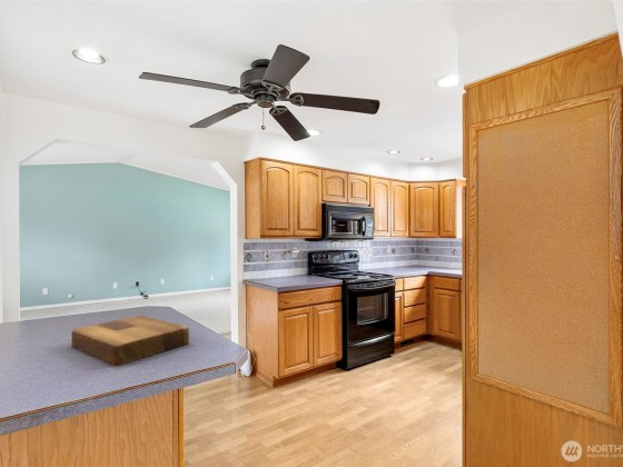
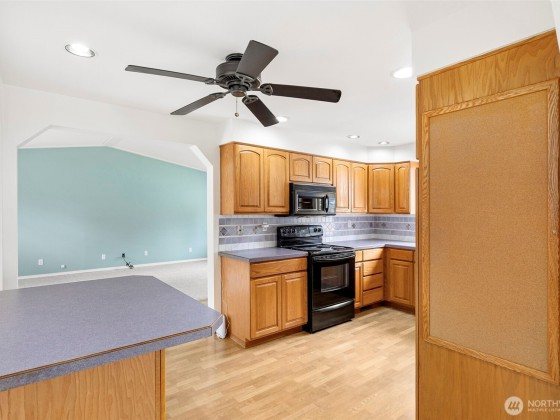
- cutting board (130, 336)
